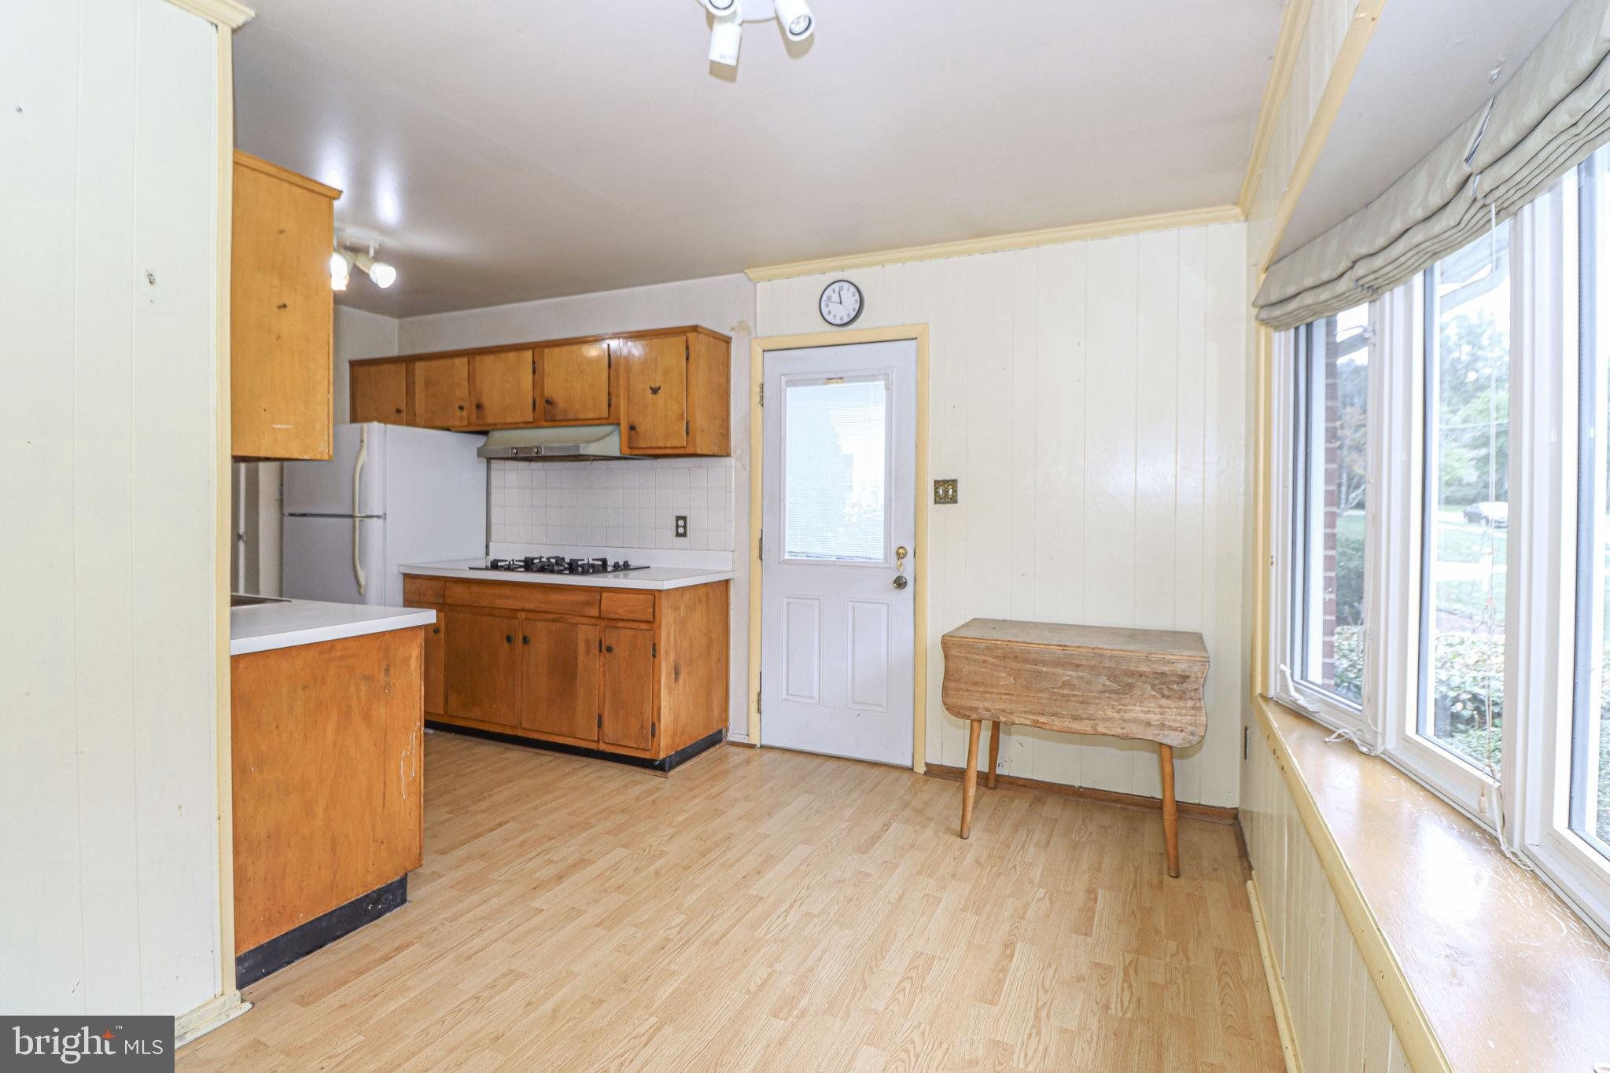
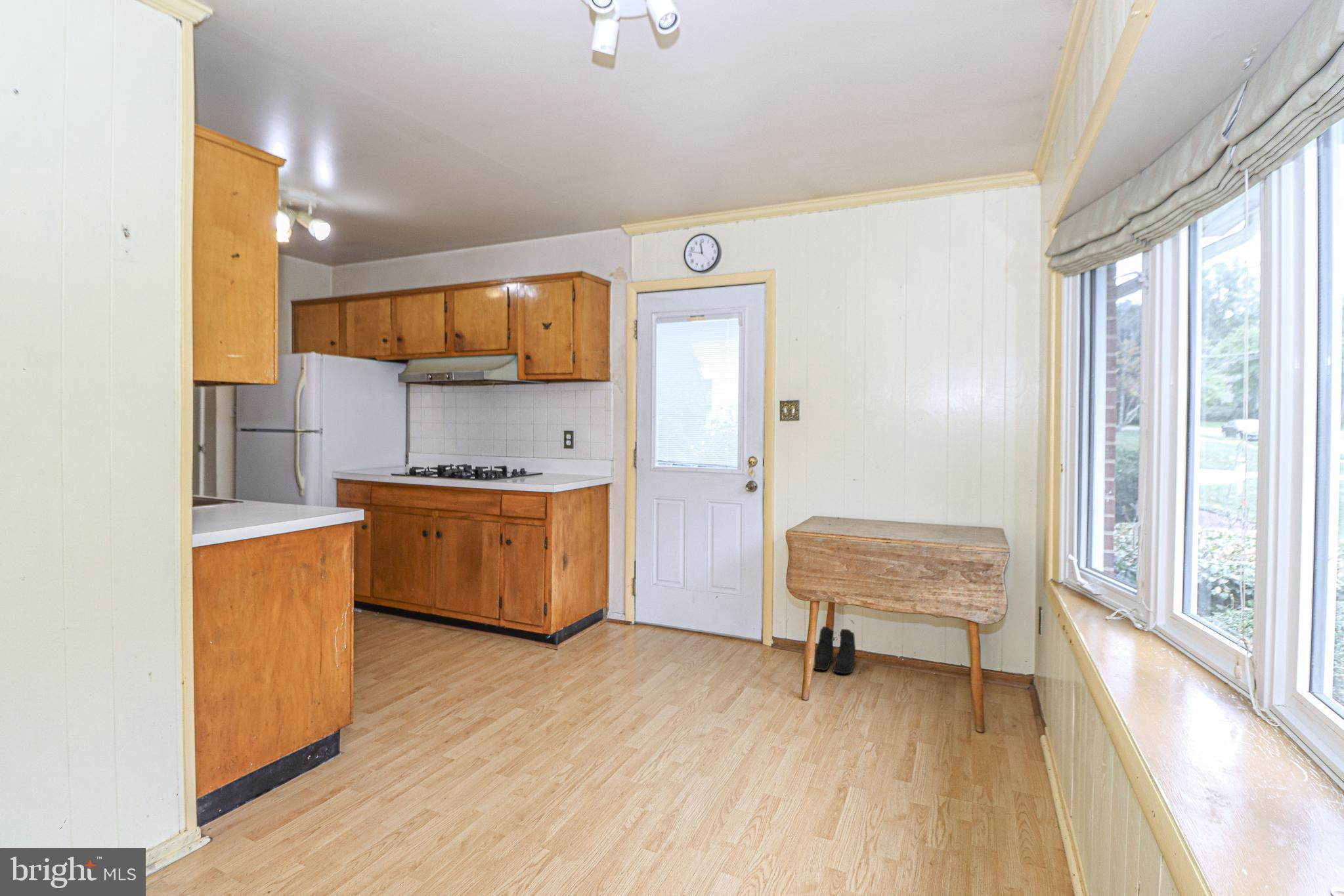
+ boots (833, 647)
